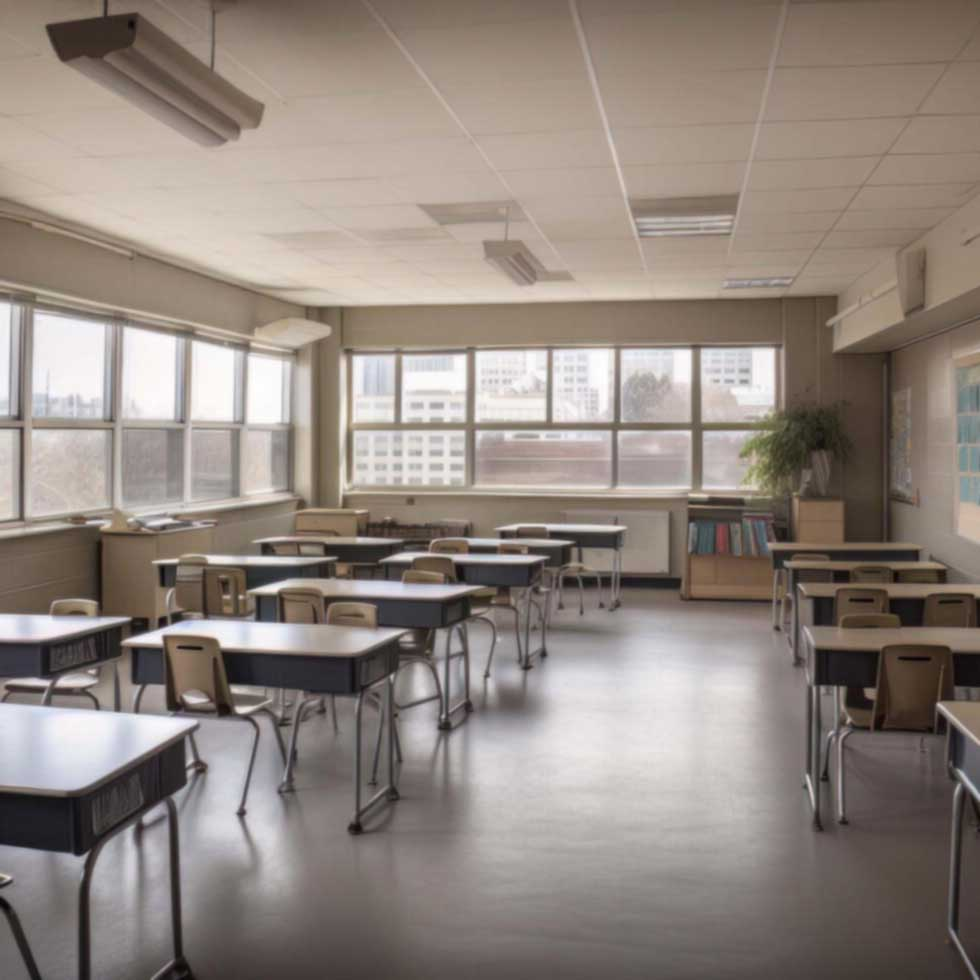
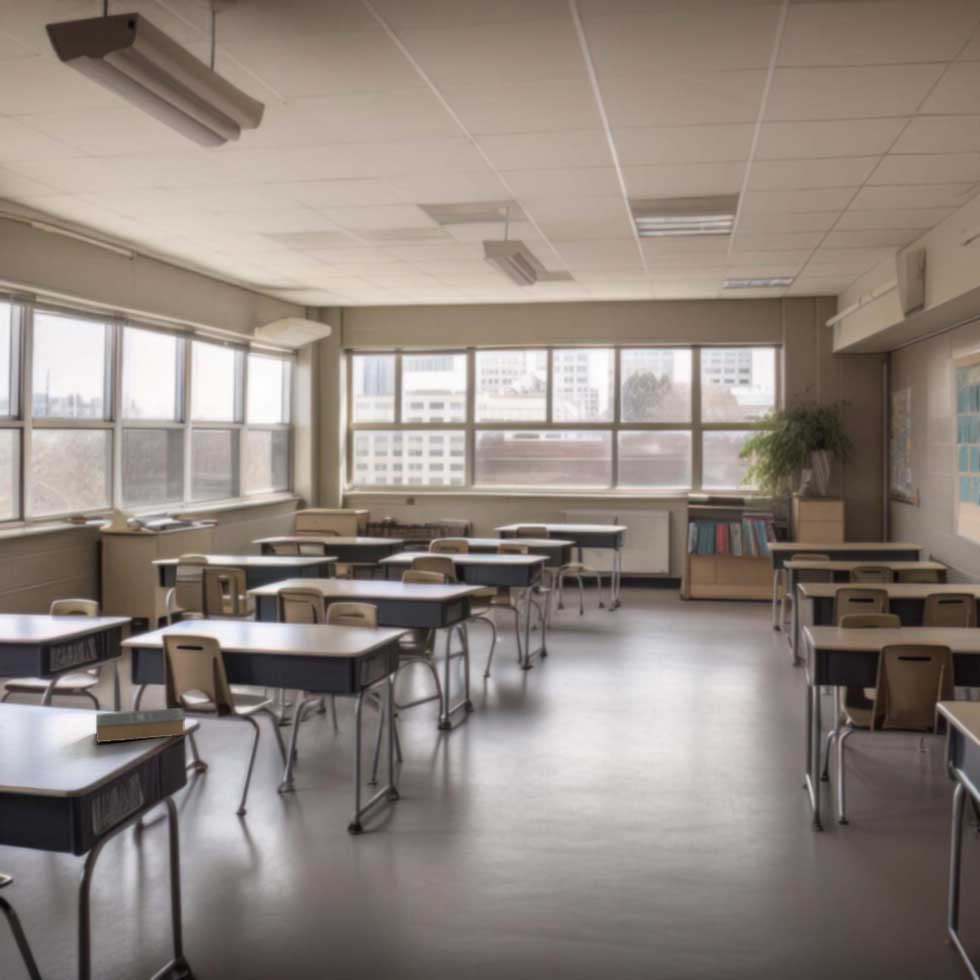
+ book (140, 724)
